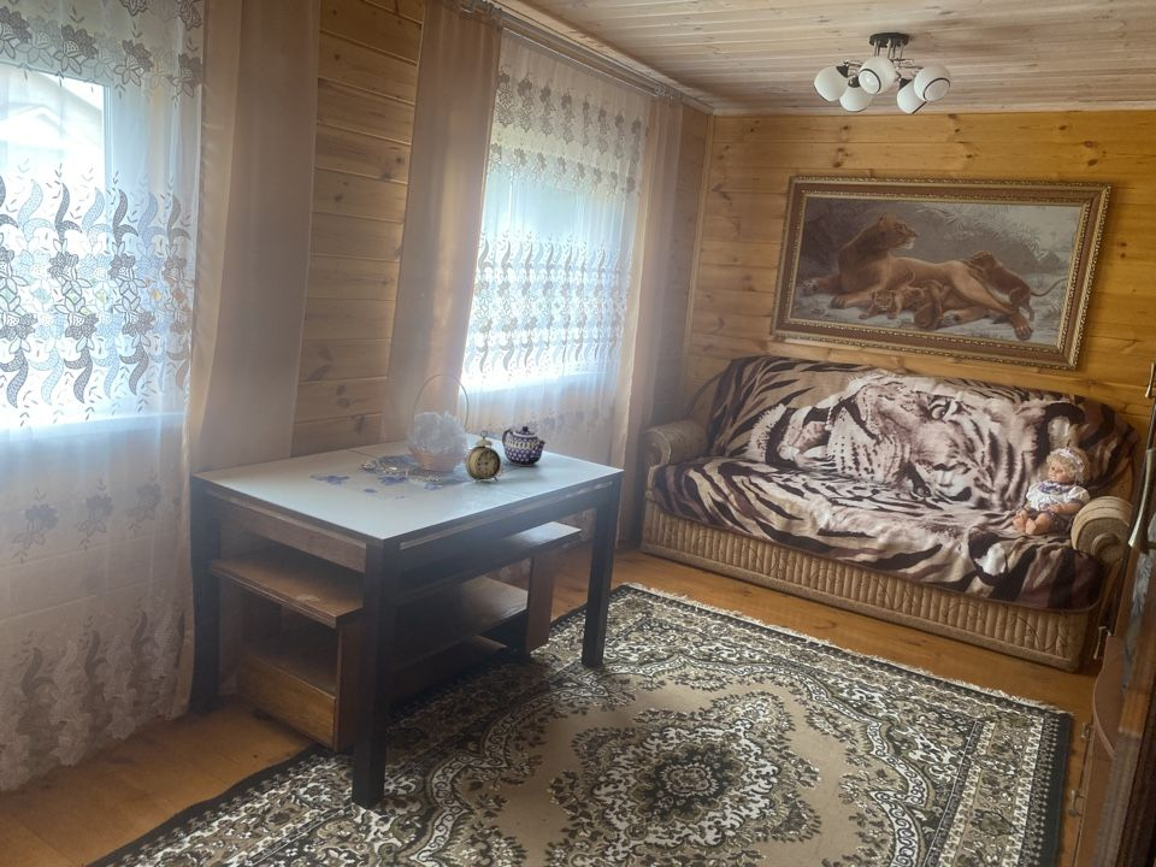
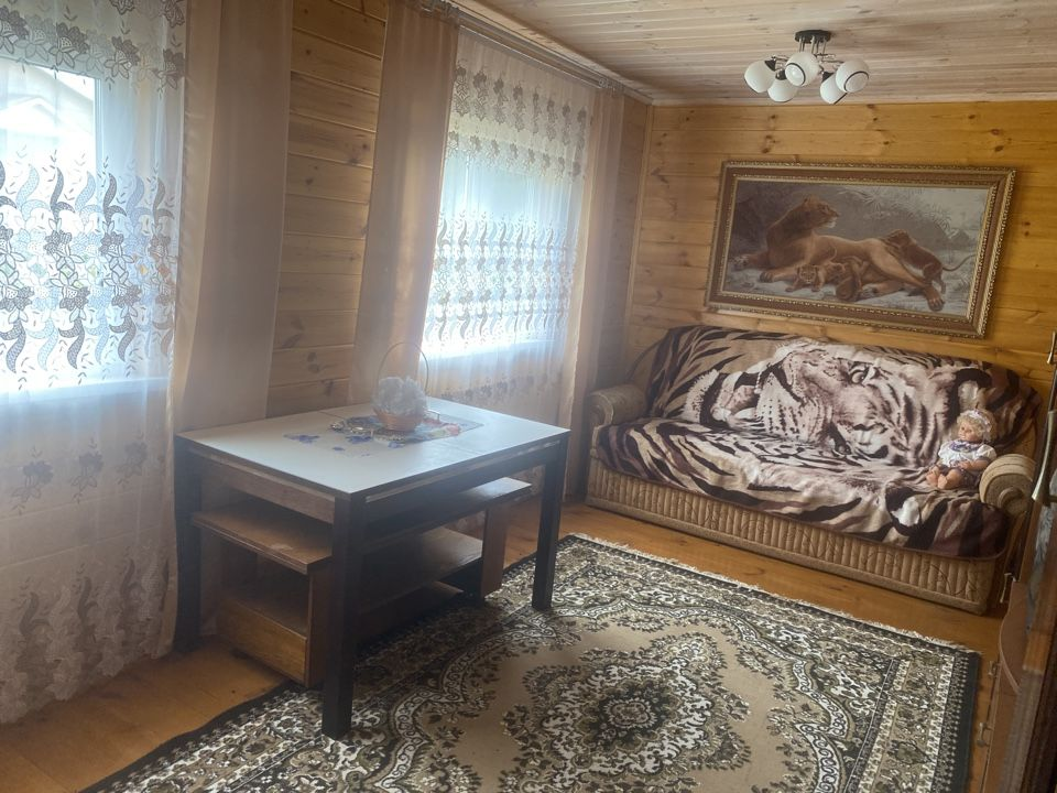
- teapot (524, 444)
- alarm clock (484, 455)
